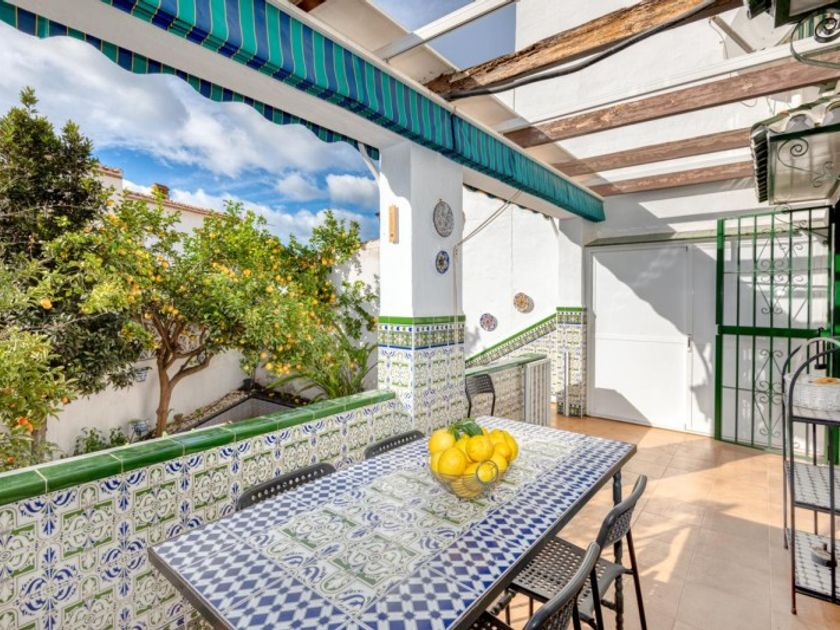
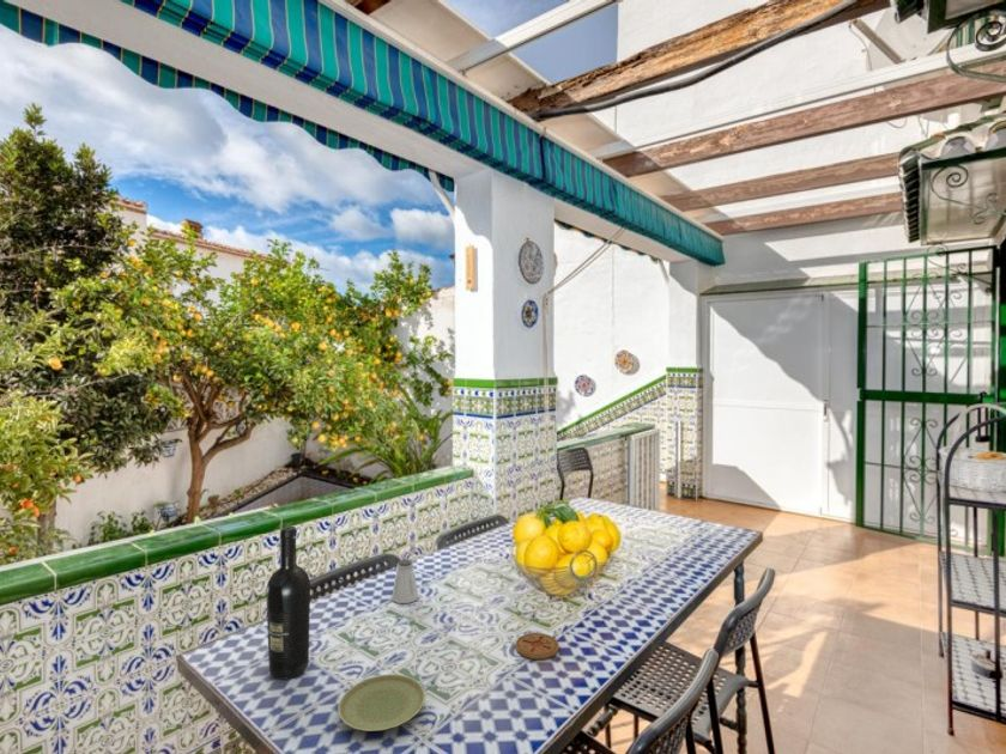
+ saltshaker (405, 579)
+ coaster (537, 645)
+ plate (382, 705)
+ wine bottle (289, 598)
